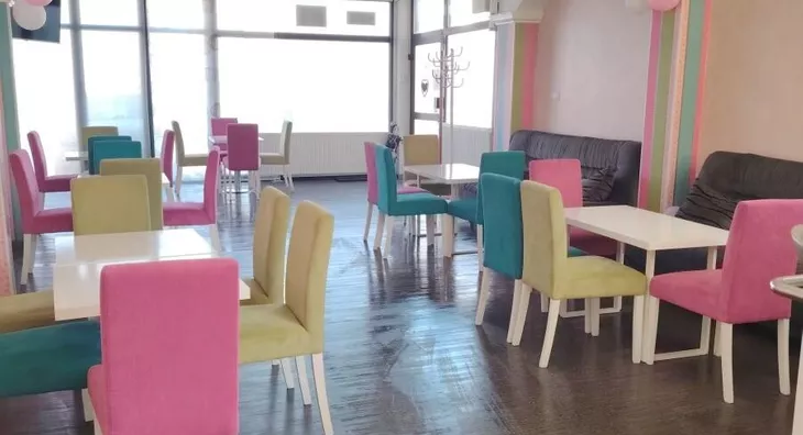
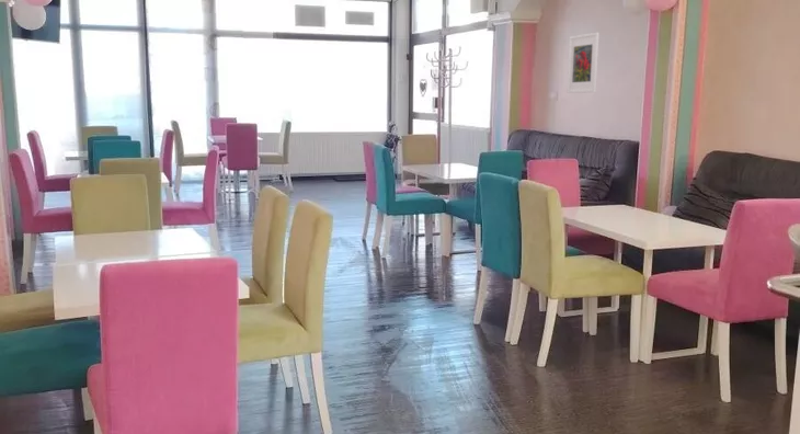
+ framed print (582, 64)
